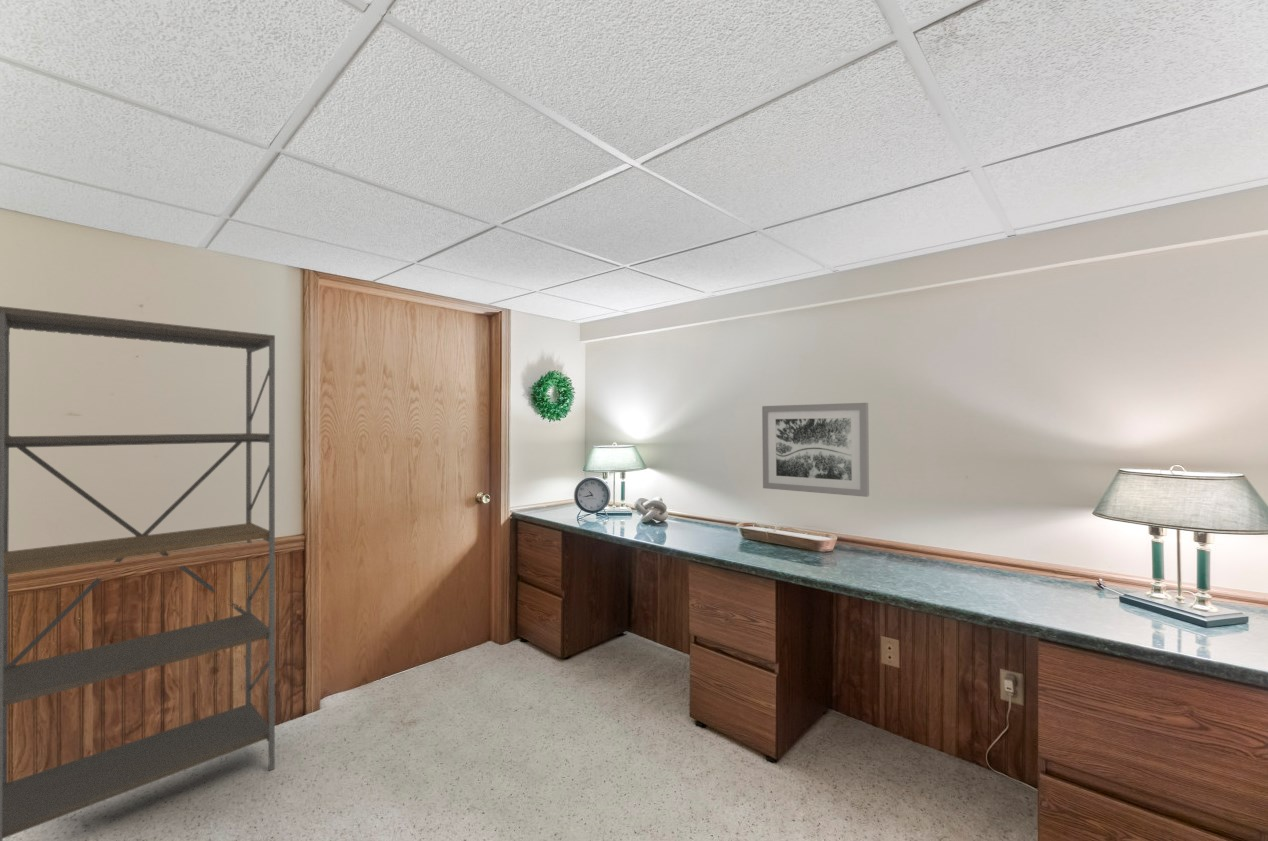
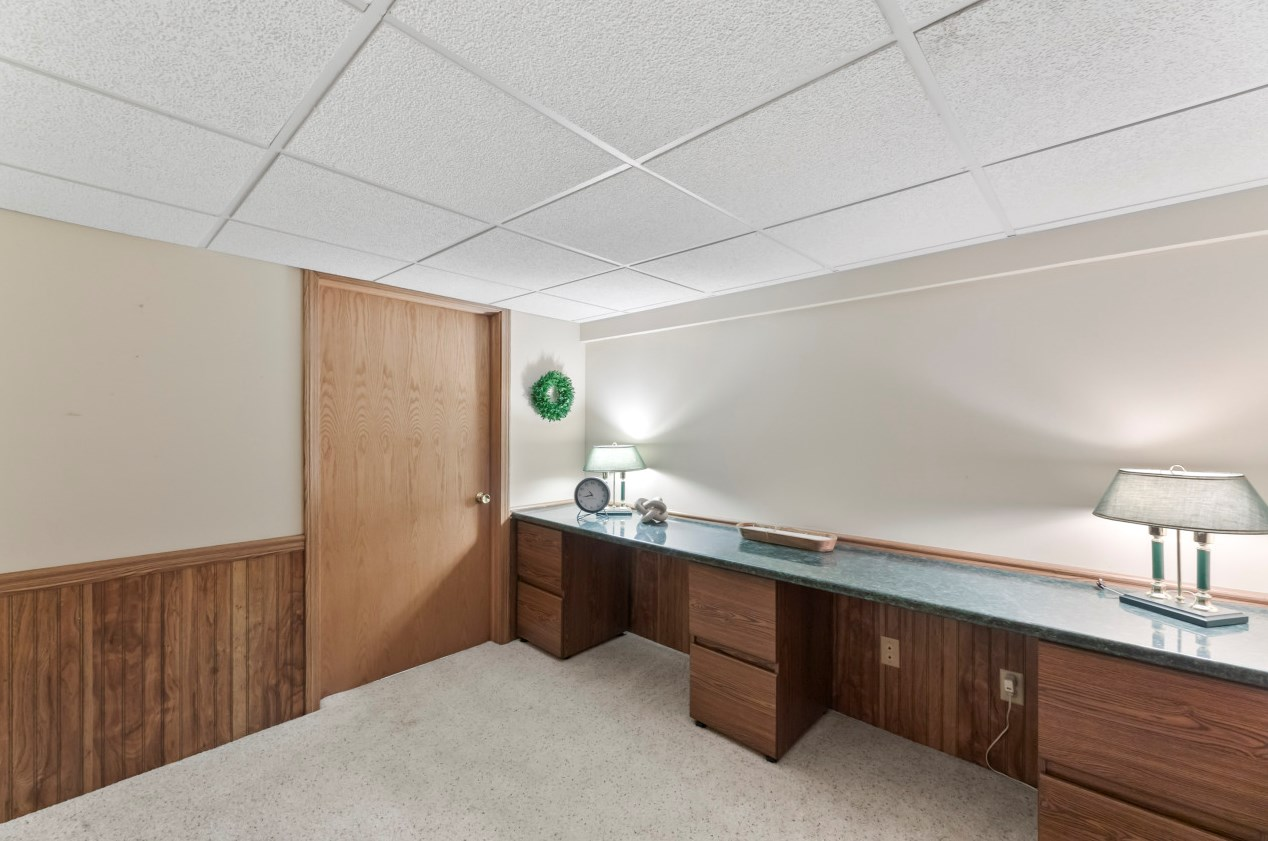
- wall art (812, 448)
- shelving unit (147, 554)
